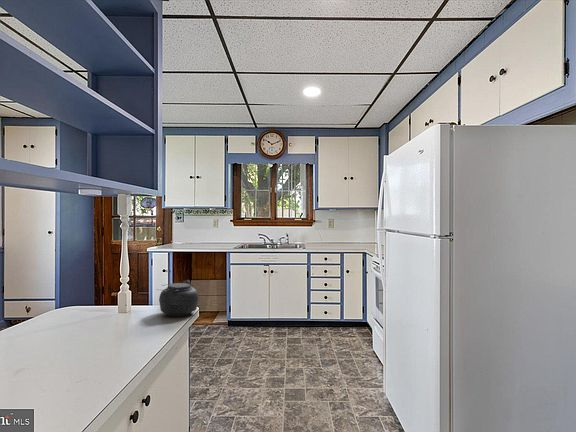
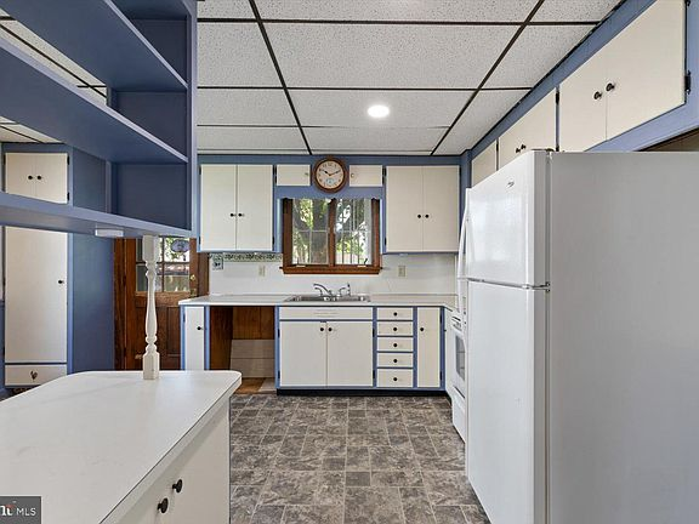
- teapot (180, 297)
